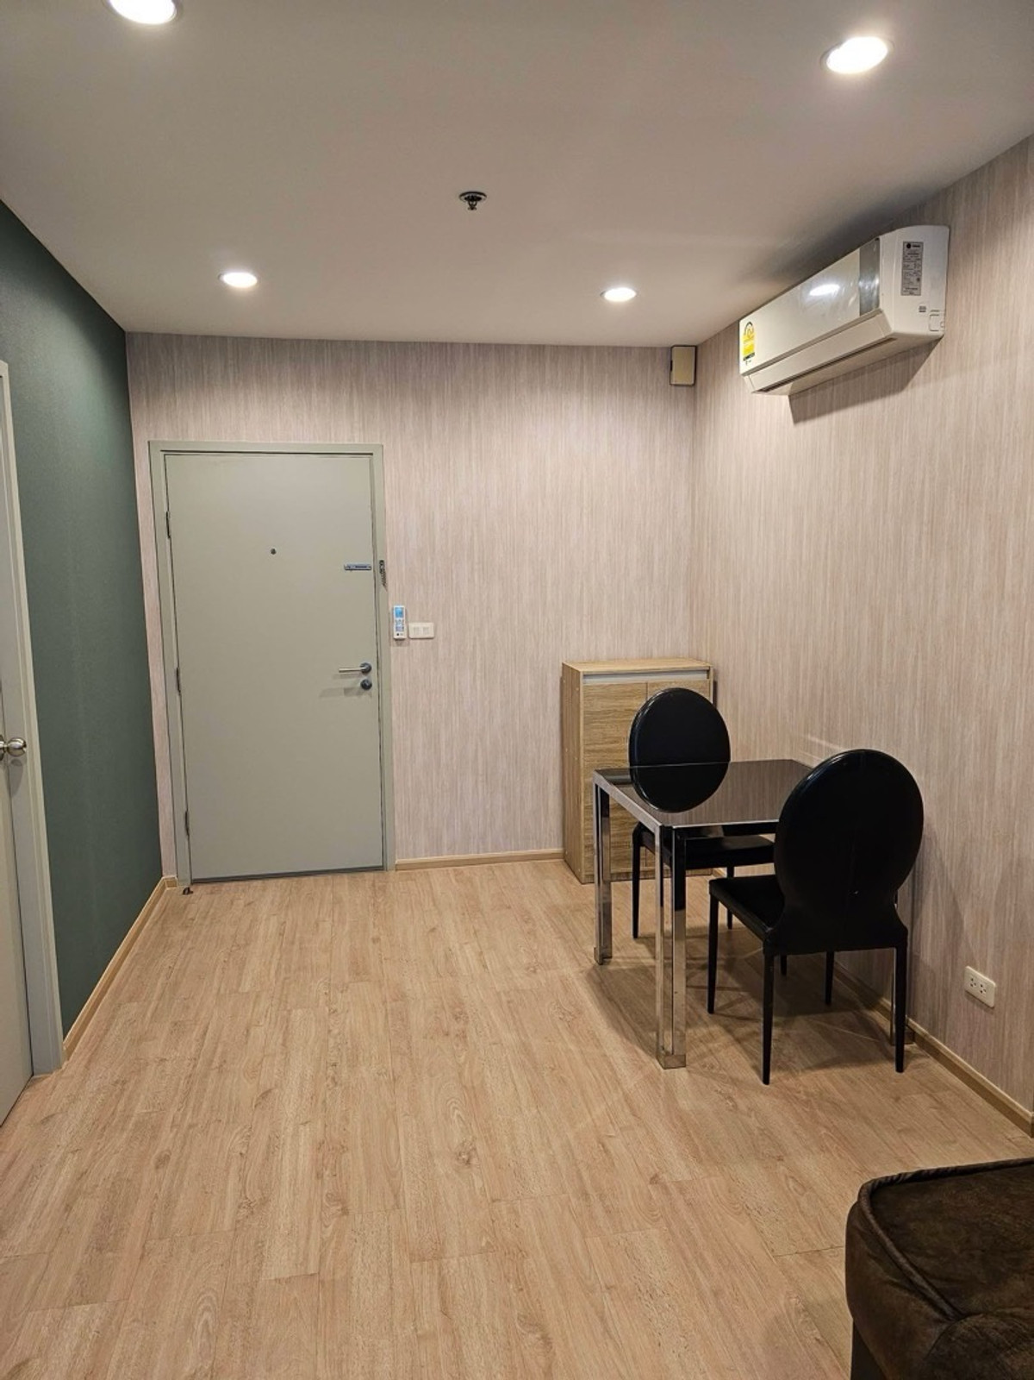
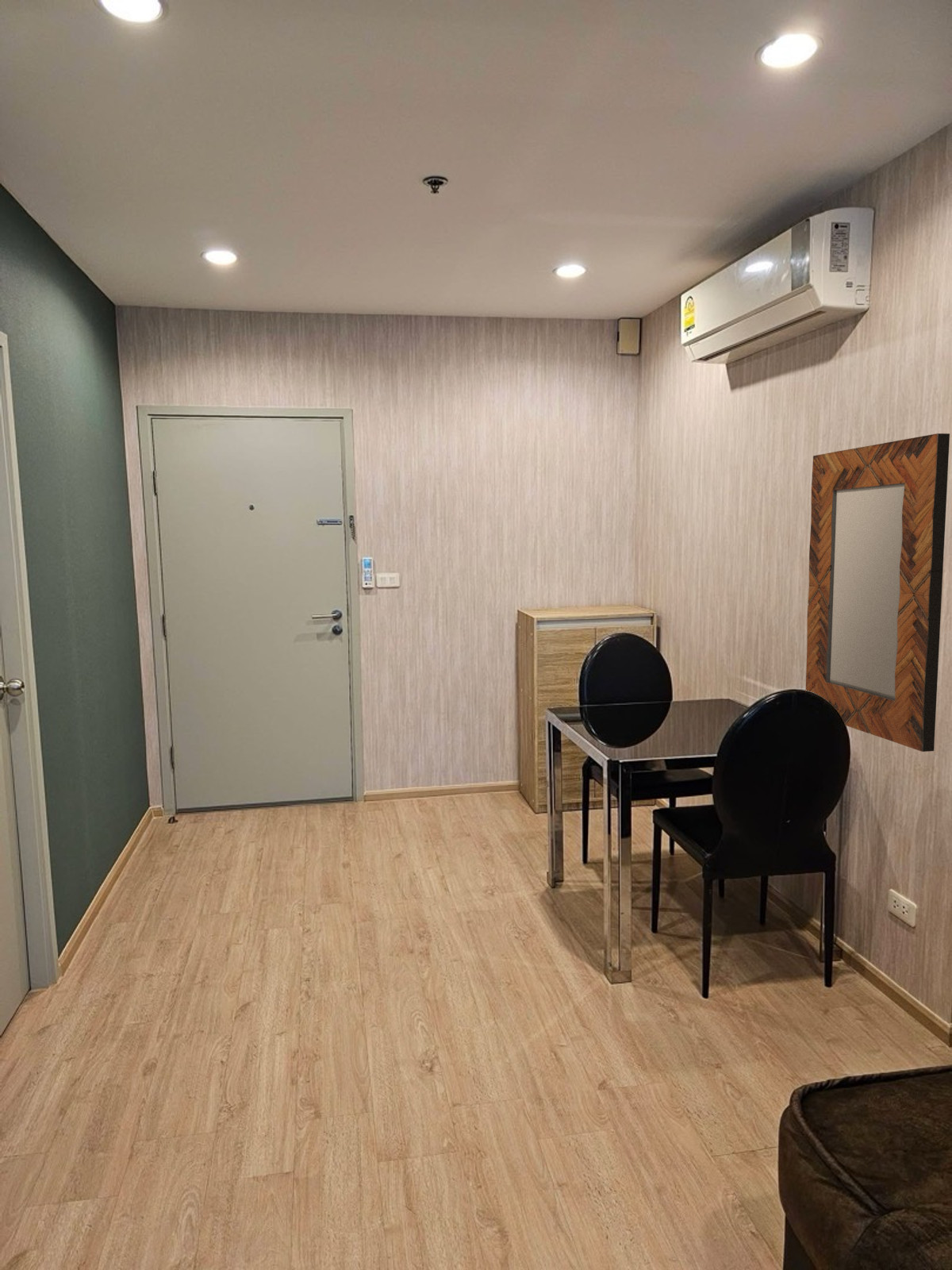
+ home mirror (867, 590)
